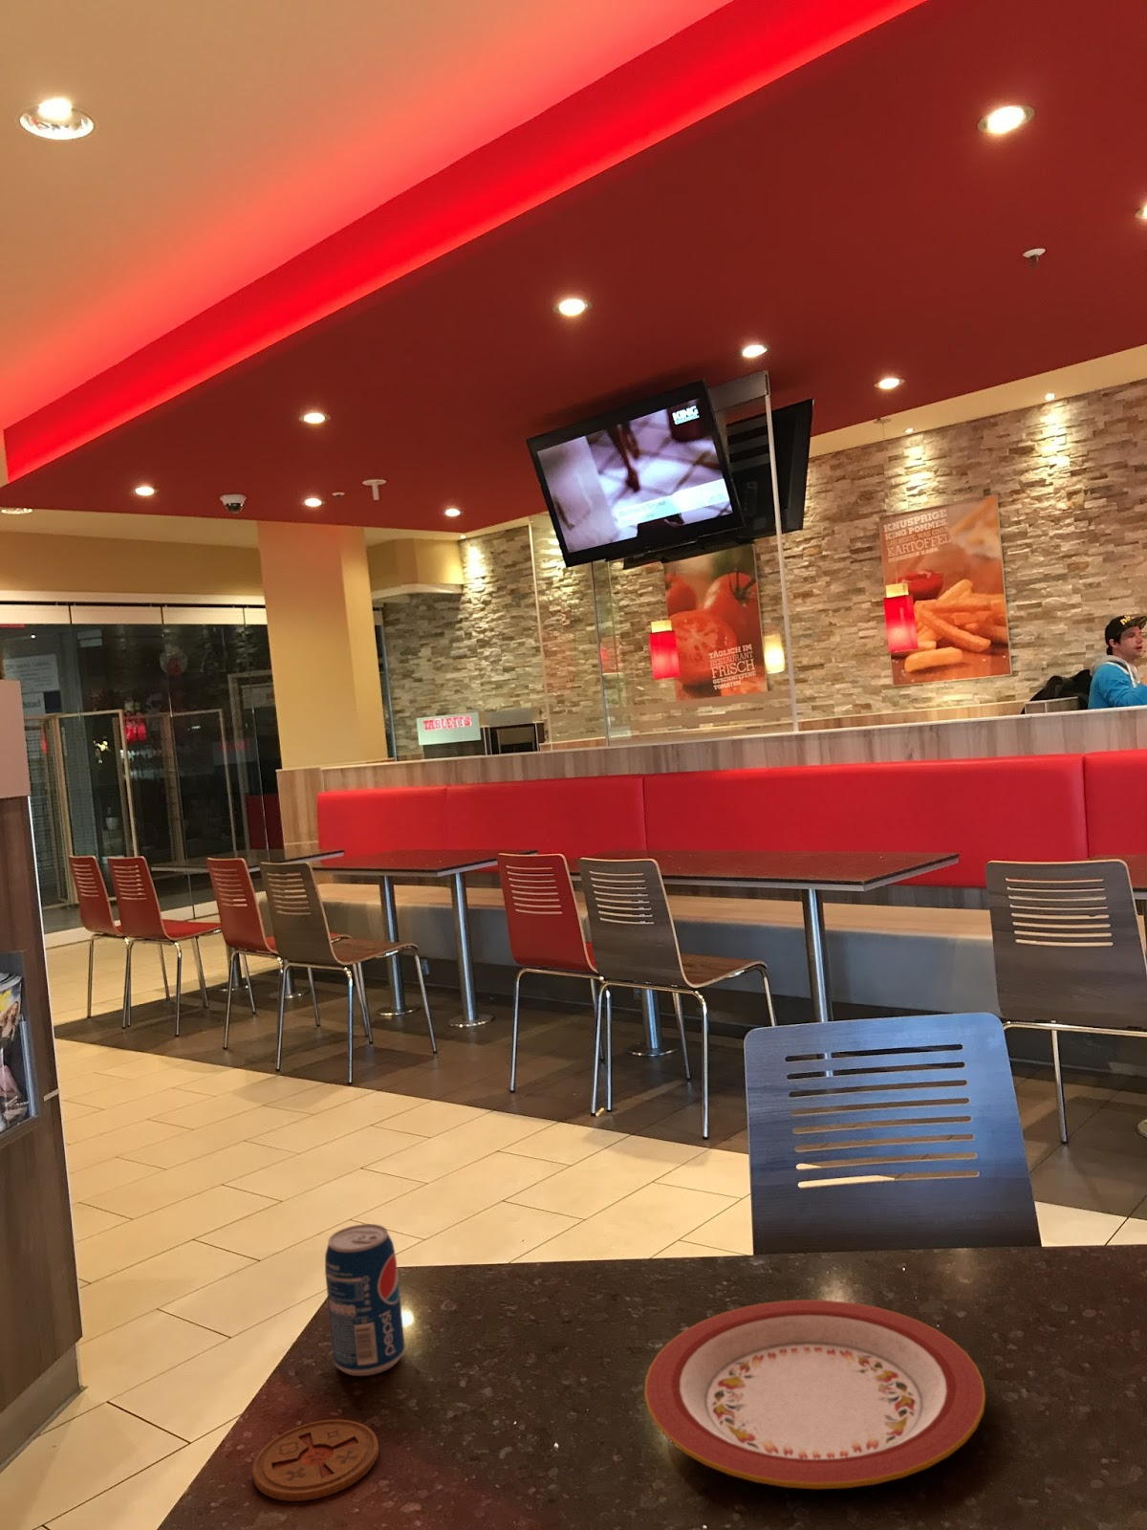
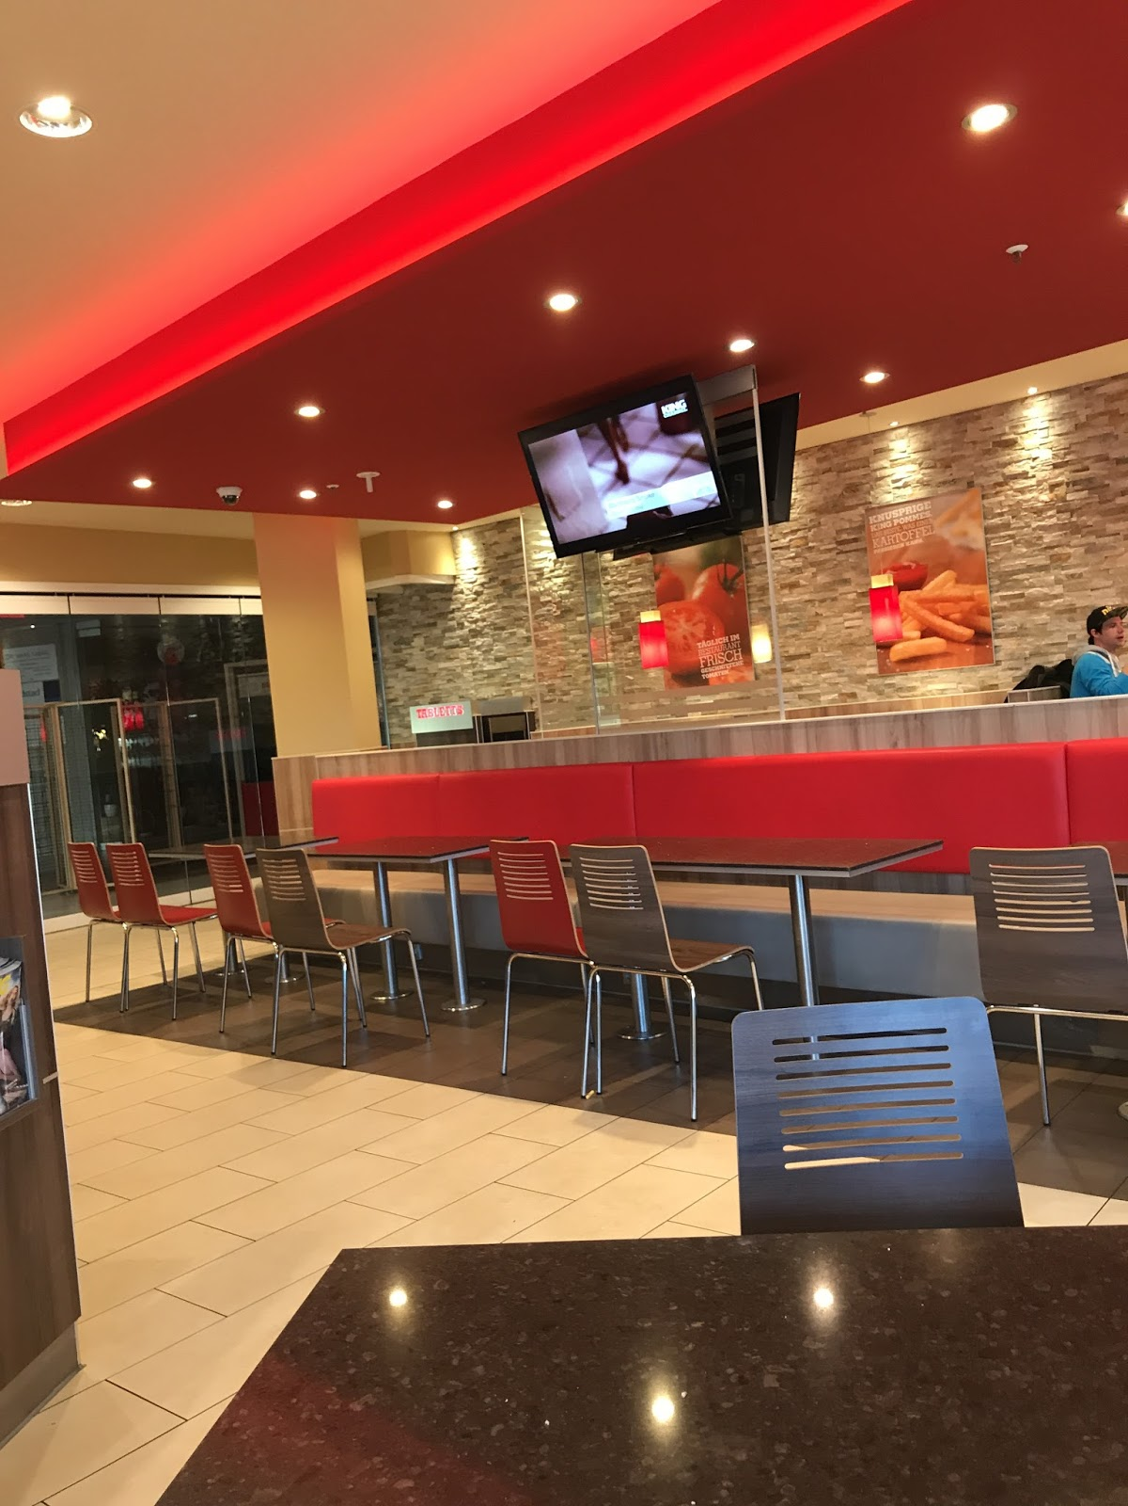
- coaster (316, 1458)
- plate (811, 1393)
- beverage can (364, 1297)
